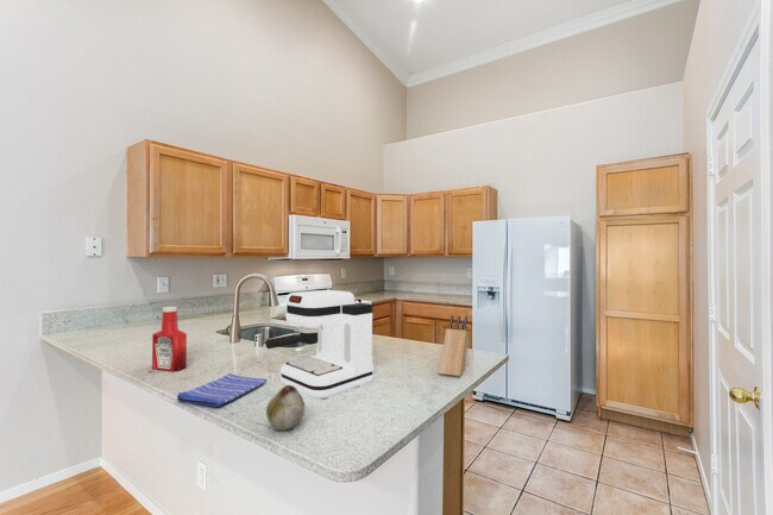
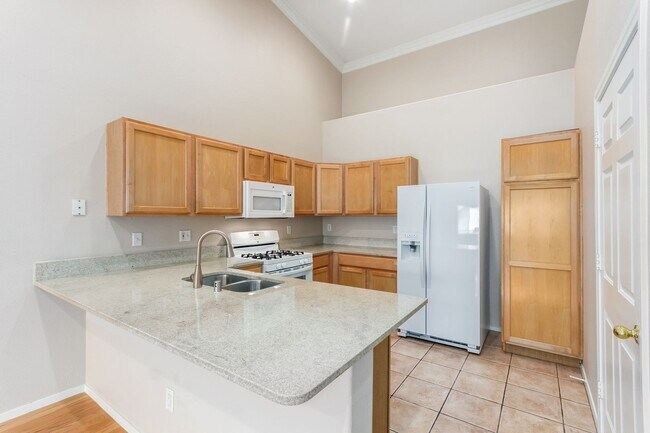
- soap bottle (169, 337)
- fruit (284, 403)
- knife block (454, 343)
- dish towel (224, 388)
- coffee maker (323, 338)
